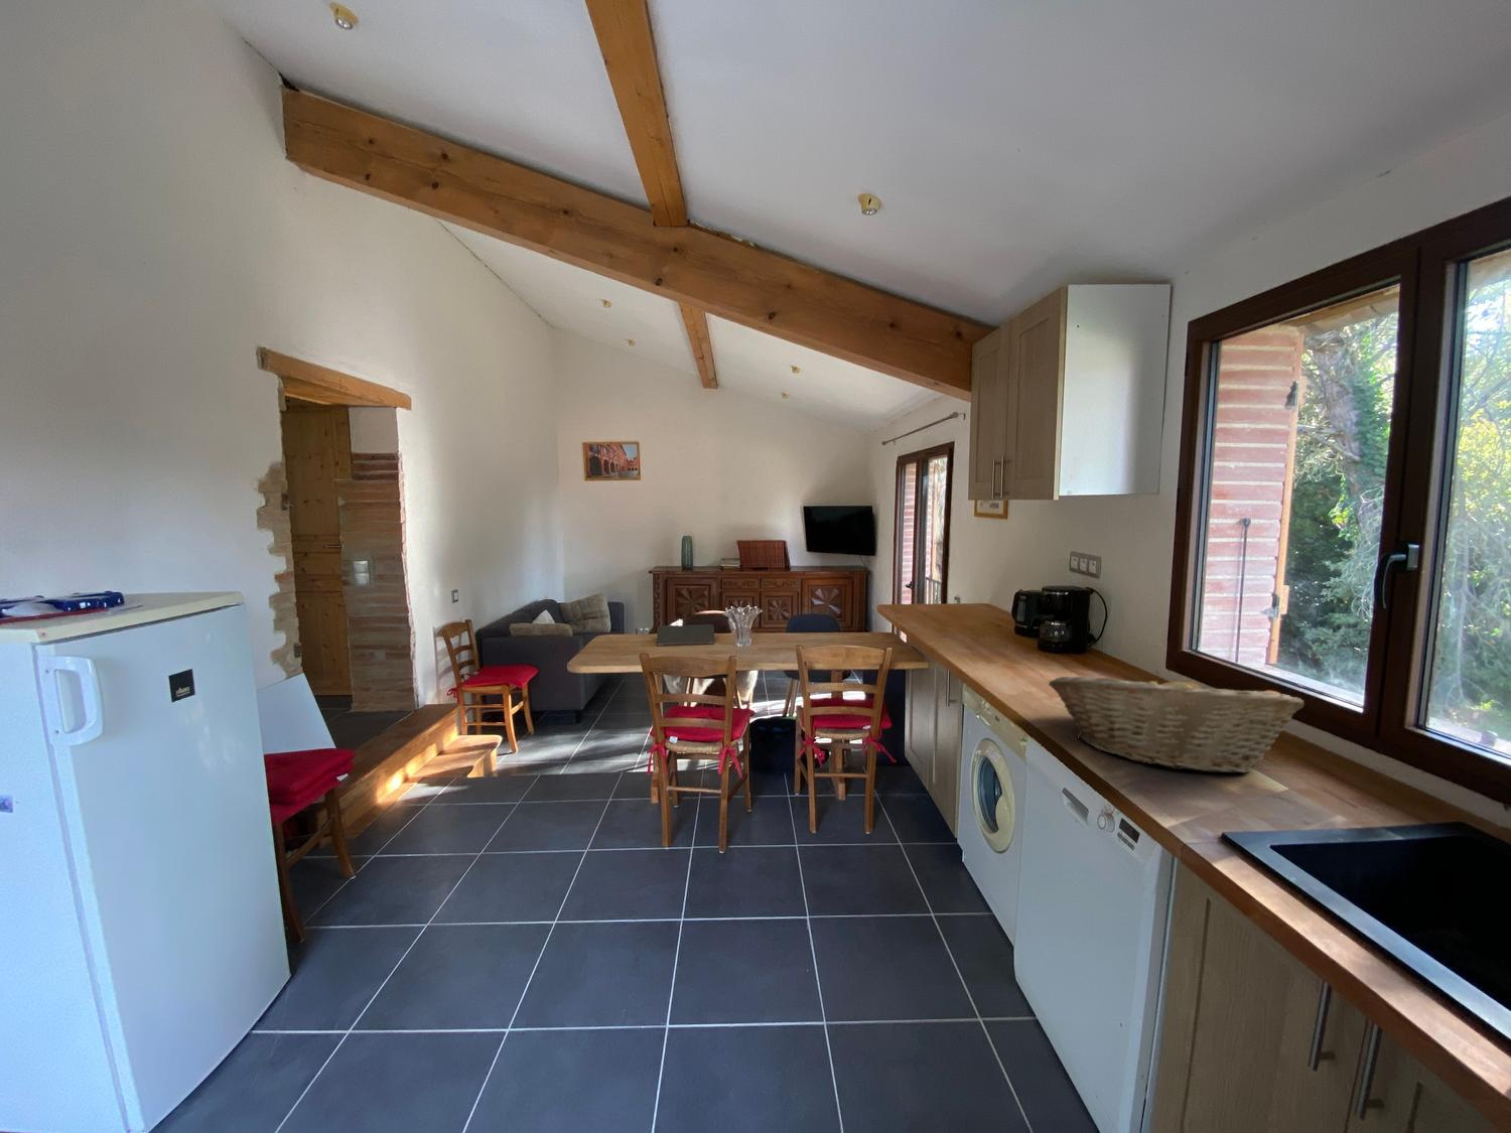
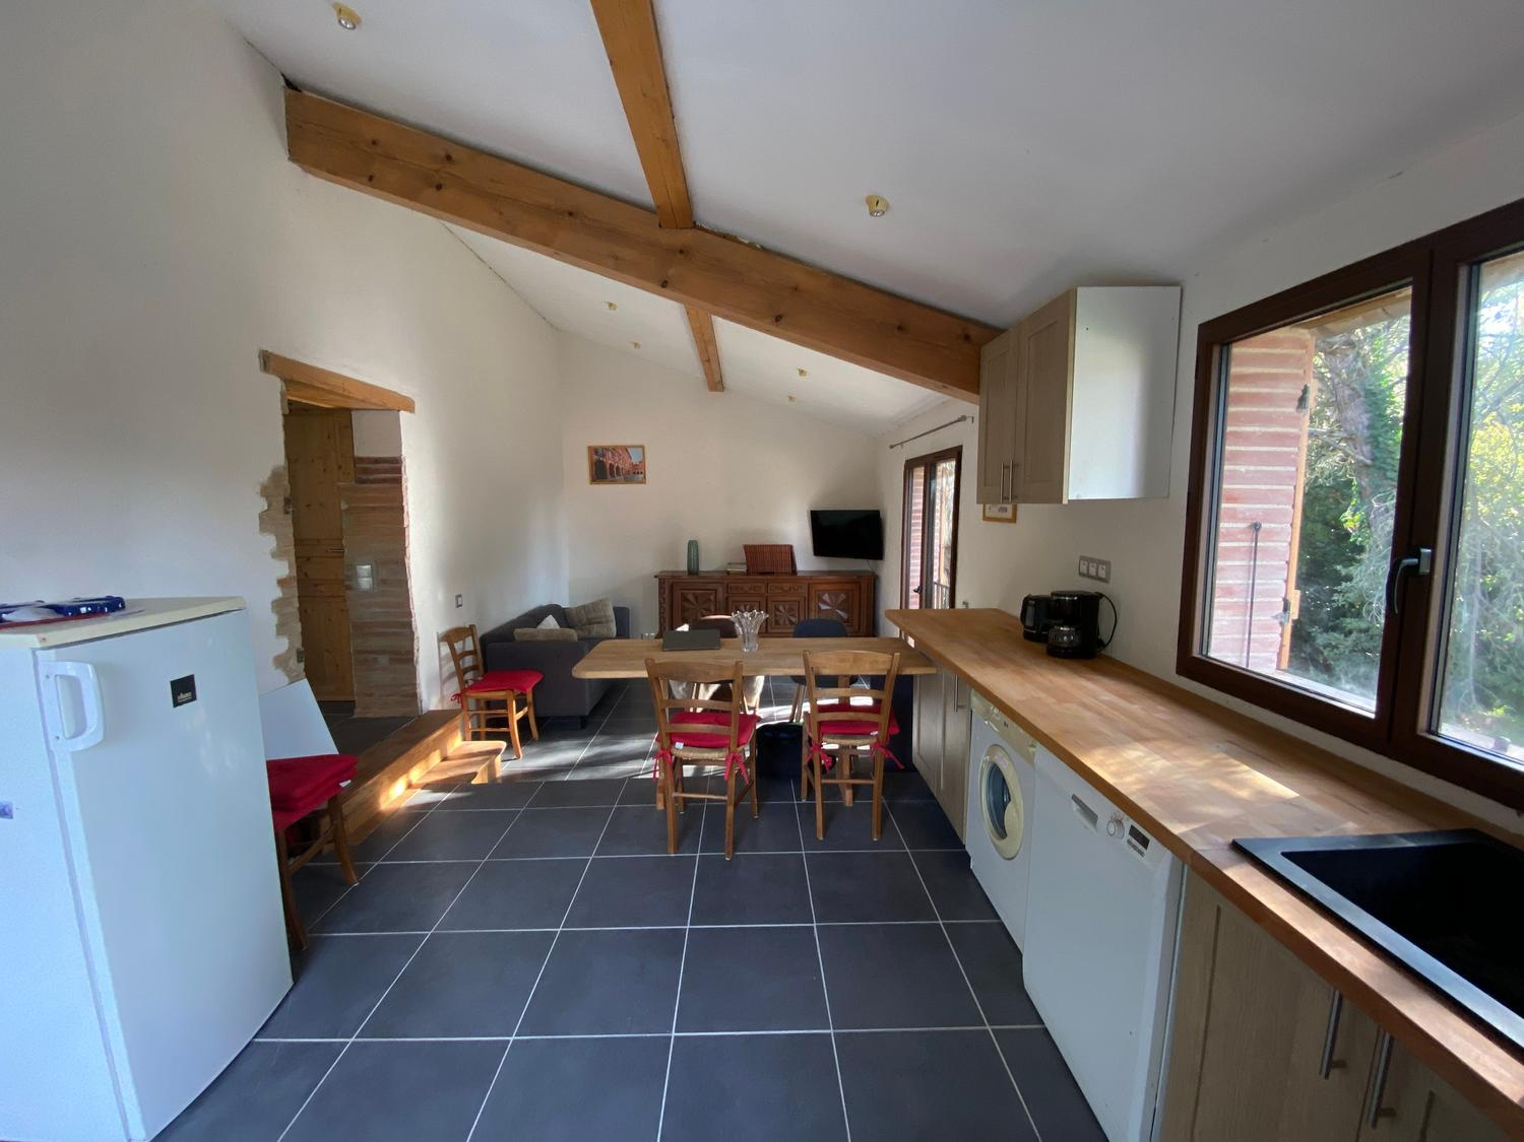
- fruit basket (1164, 709)
